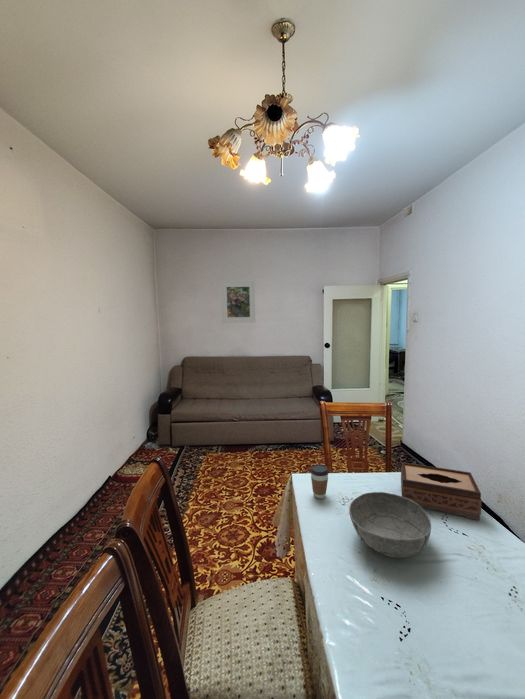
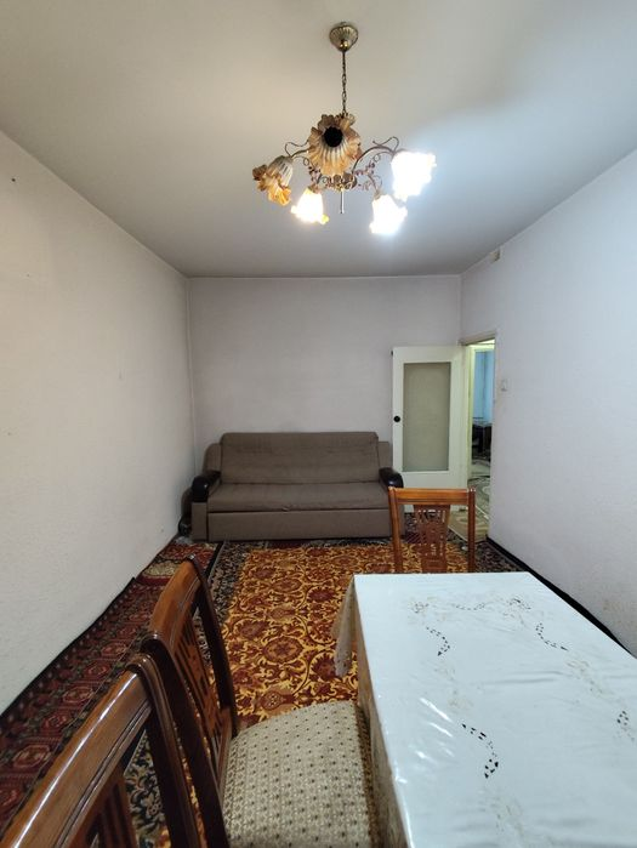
- bowl (388, 527)
- coffee cup (319, 481)
- tissue box (436, 488)
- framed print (238, 302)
